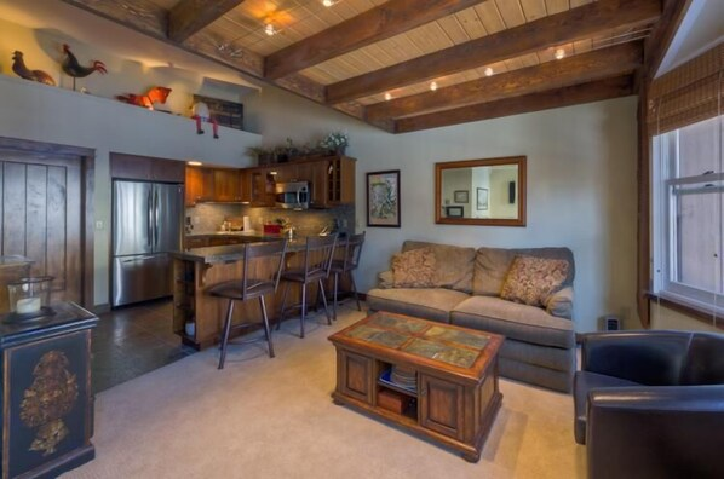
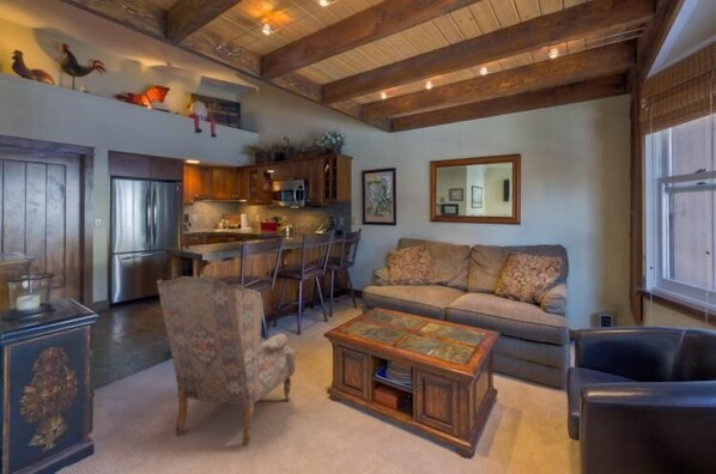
+ armchair (232, 344)
